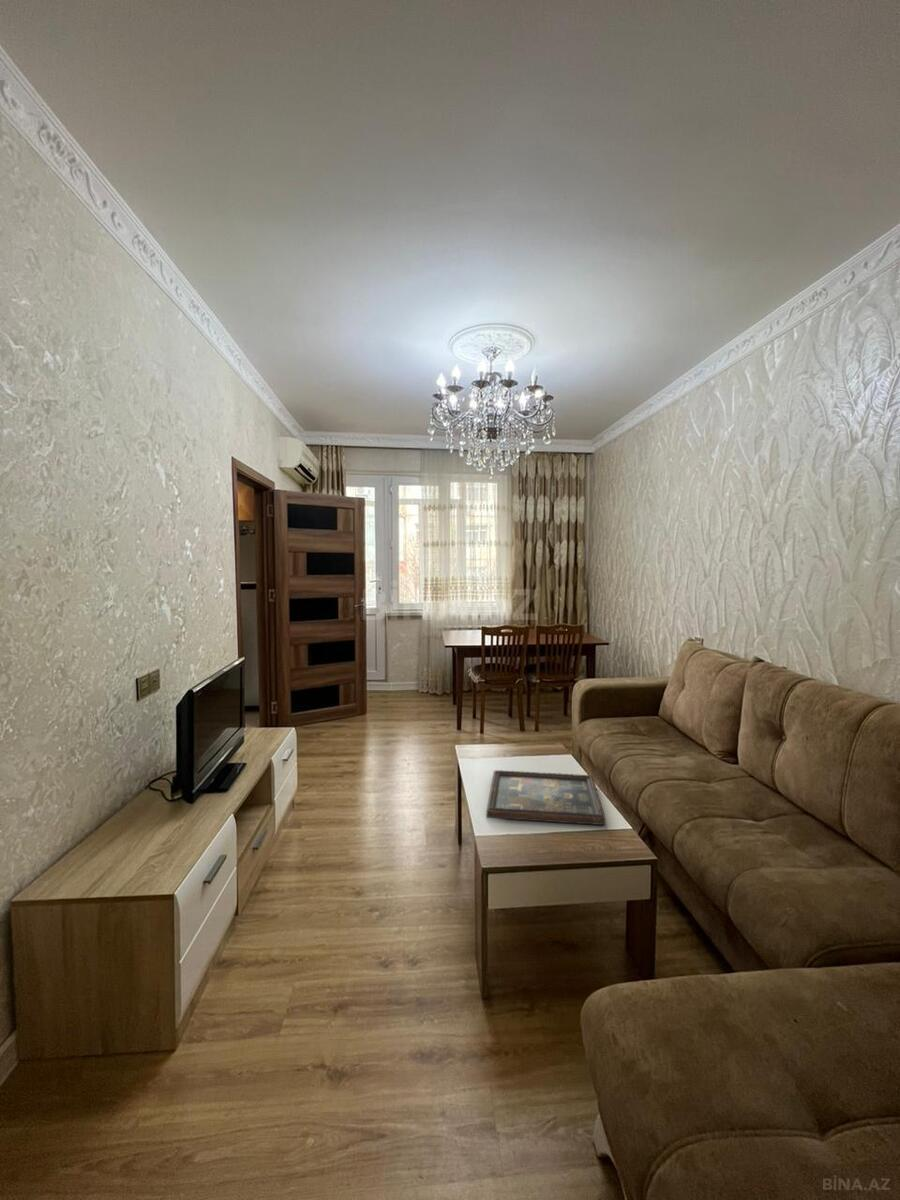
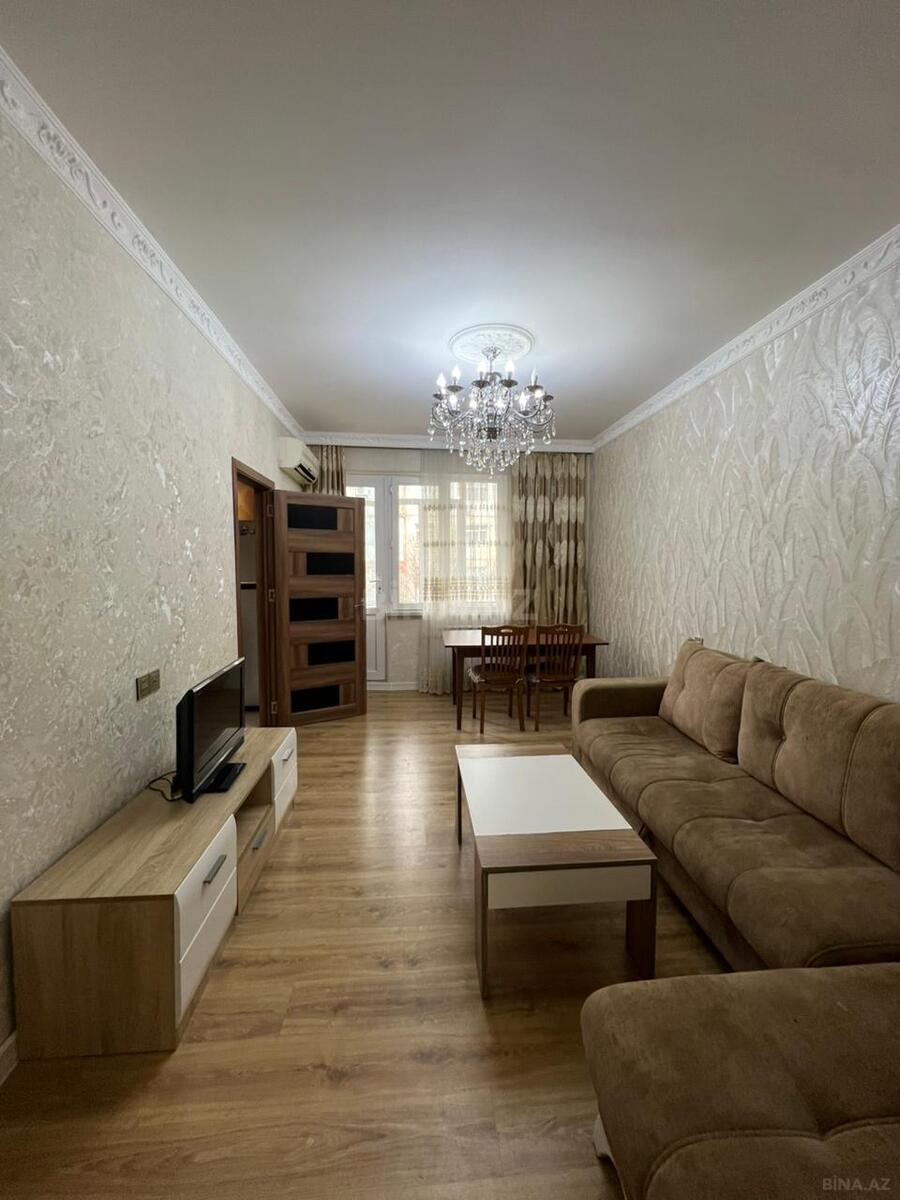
- decorative tray (543, 794)
